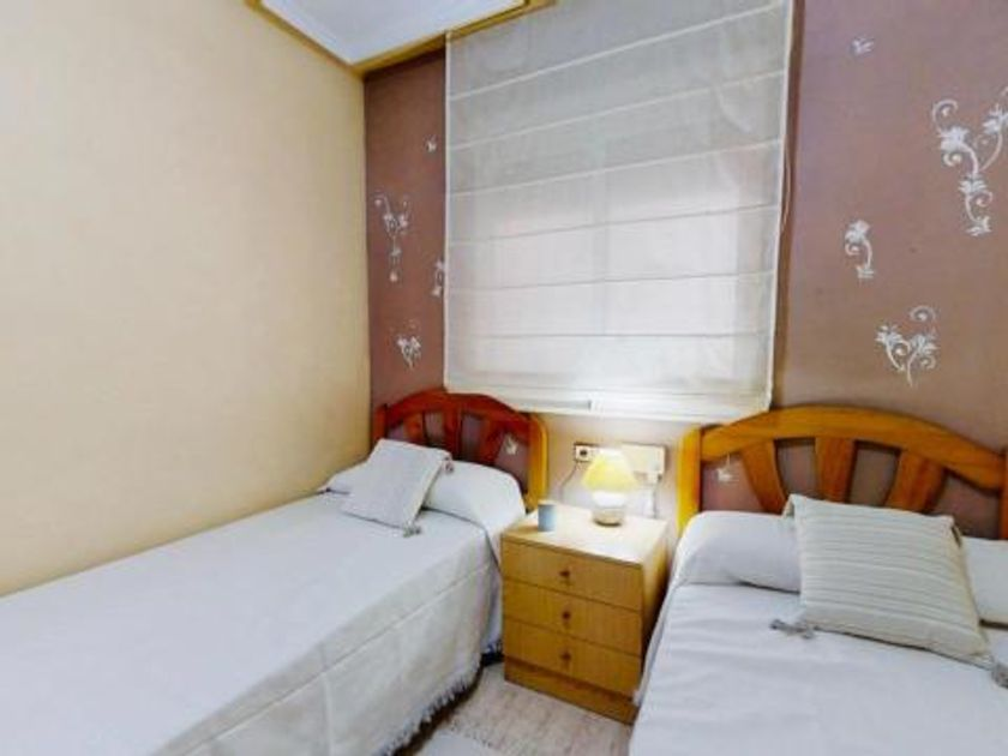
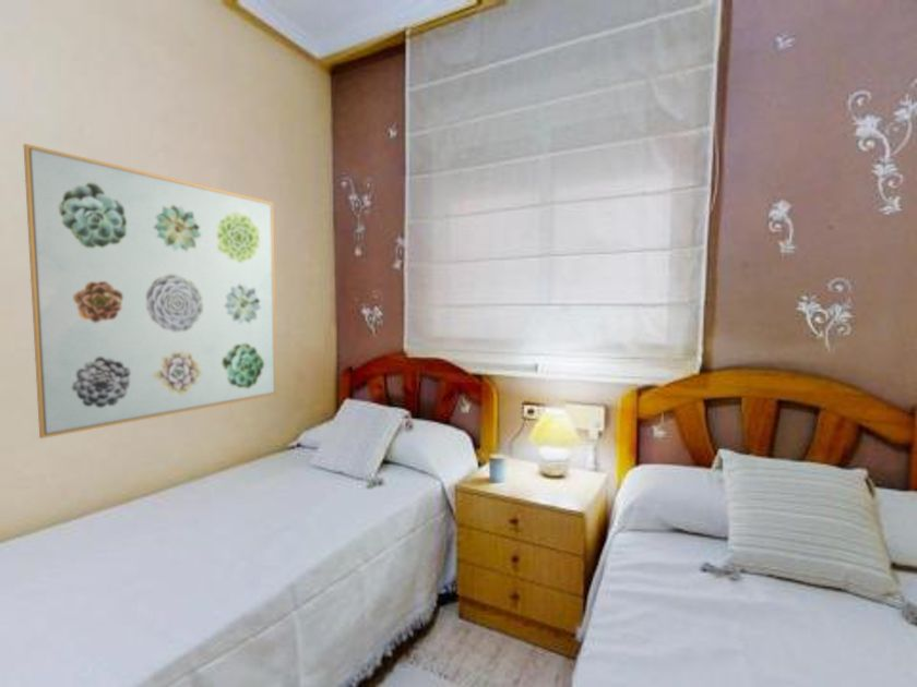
+ wall art (178, 298)
